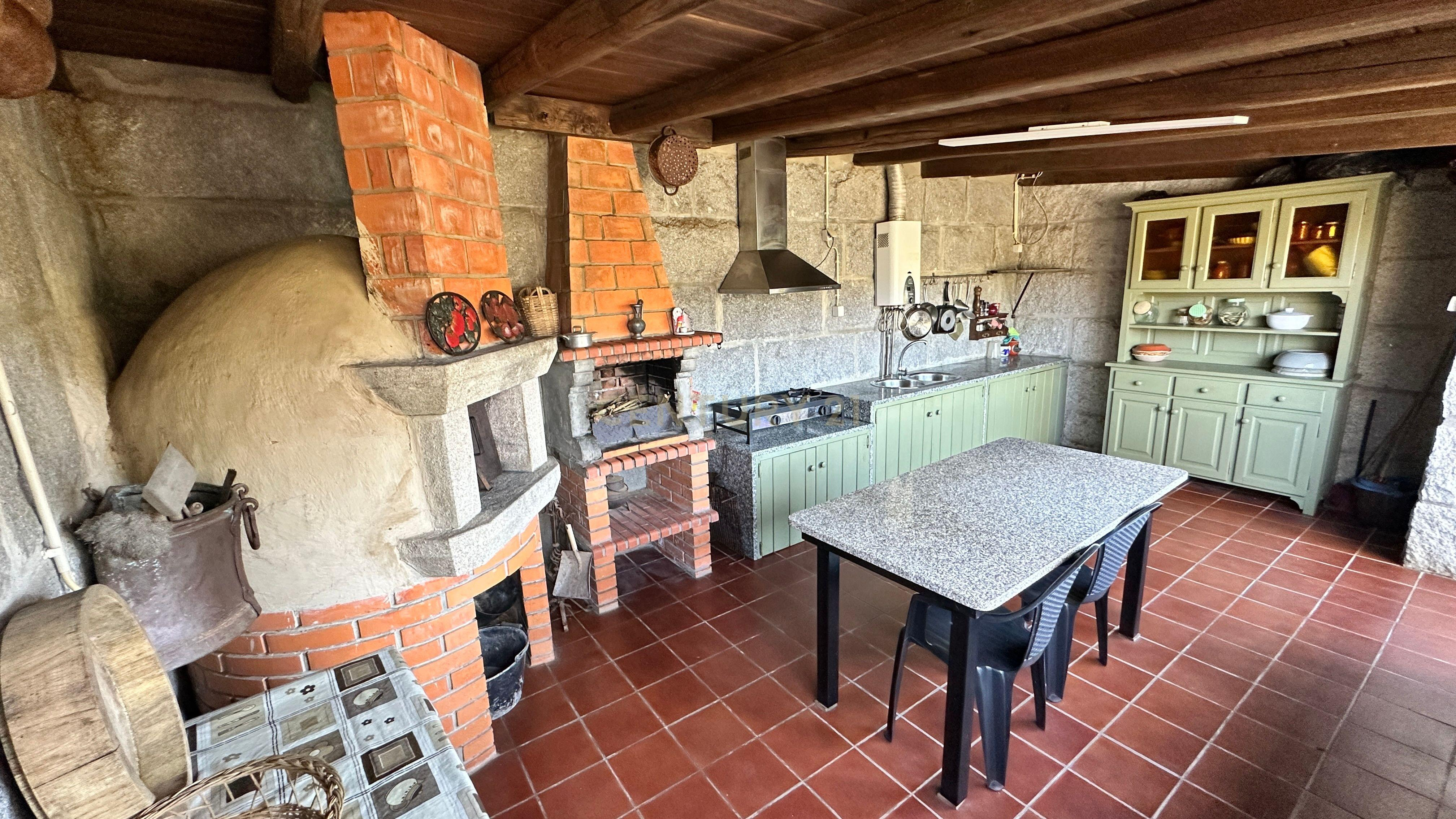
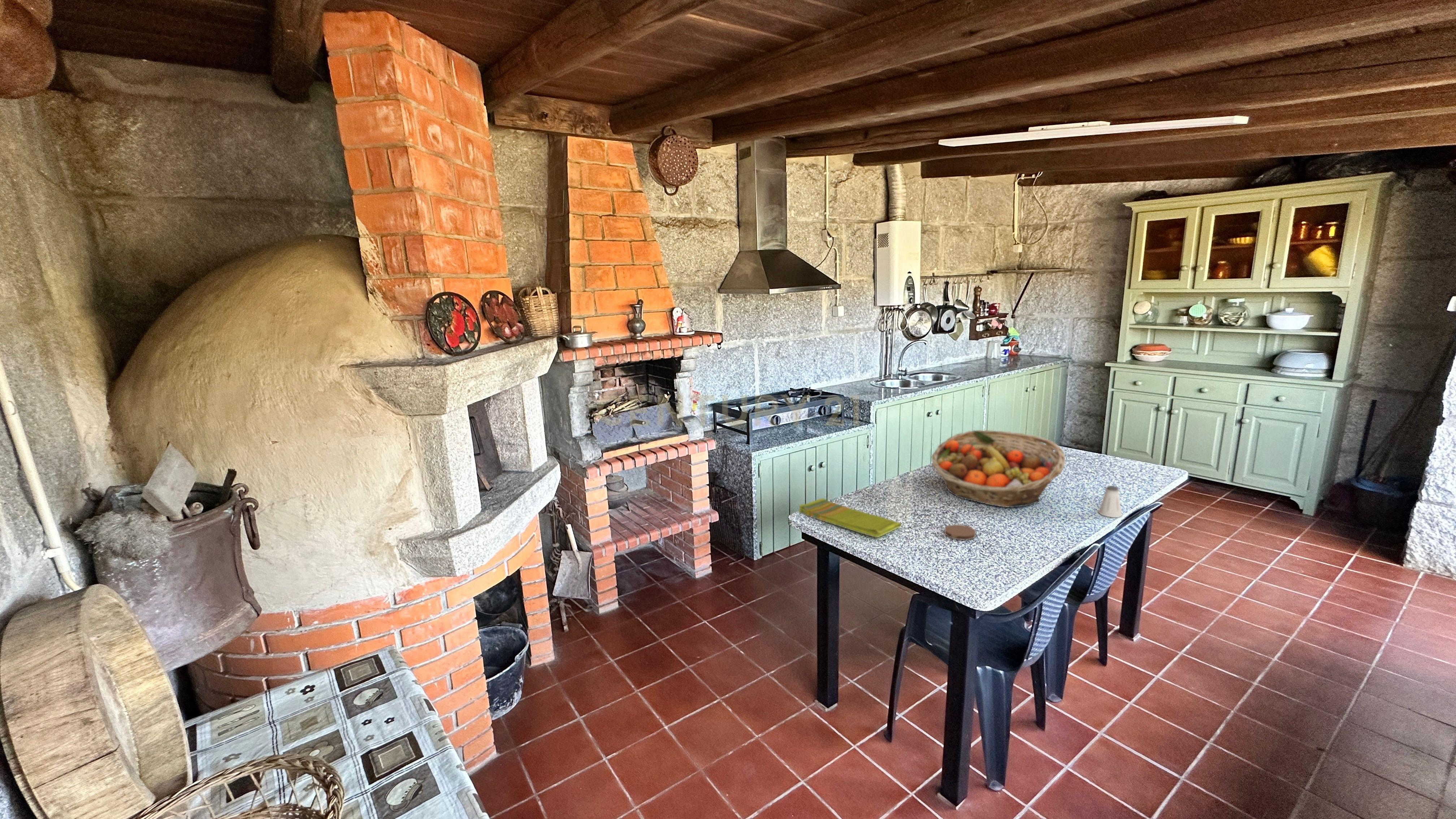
+ coaster (960, 532)
+ fruit basket (994, 467)
+ dish towel (848, 516)
+ saltshaker (1111, 500)
